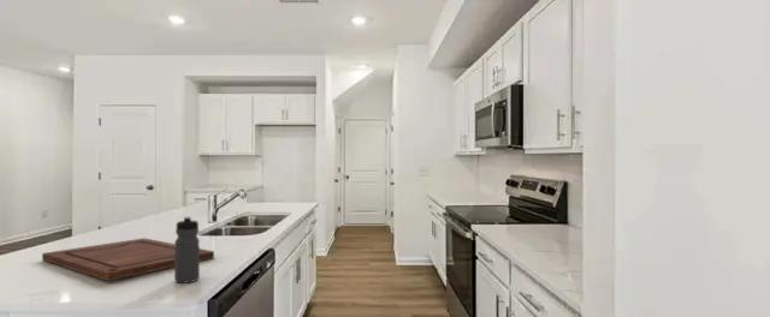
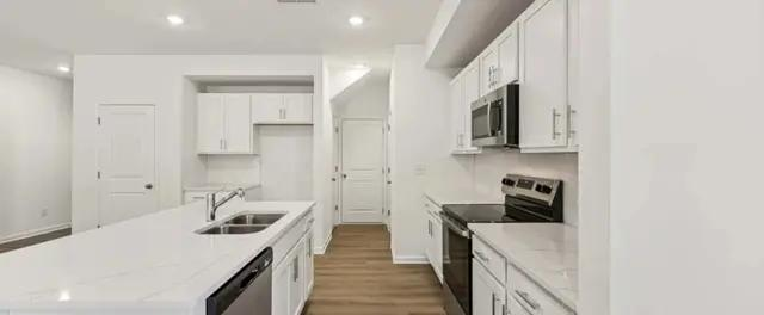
- cutting board (129, 255)
- water bottle (186, 247)
